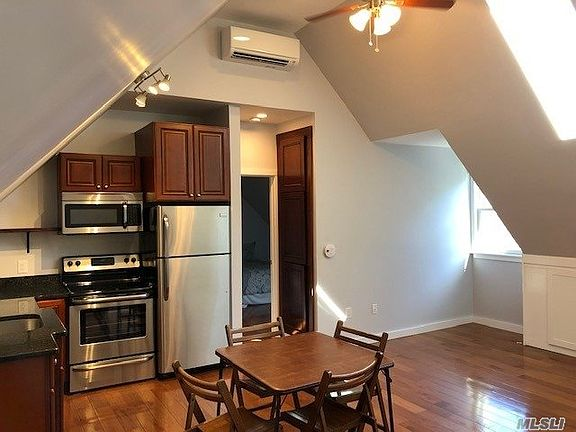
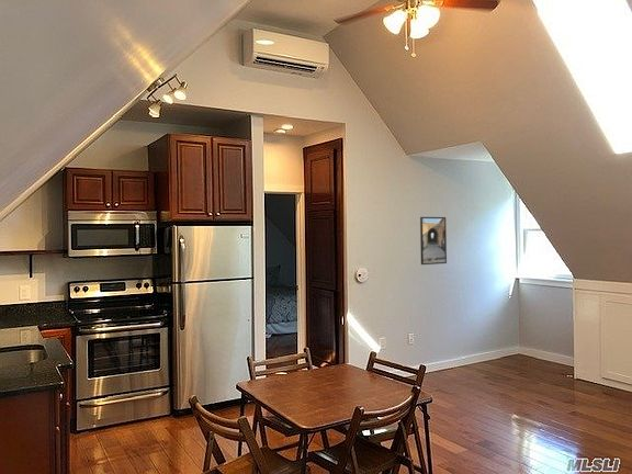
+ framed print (433, 240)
